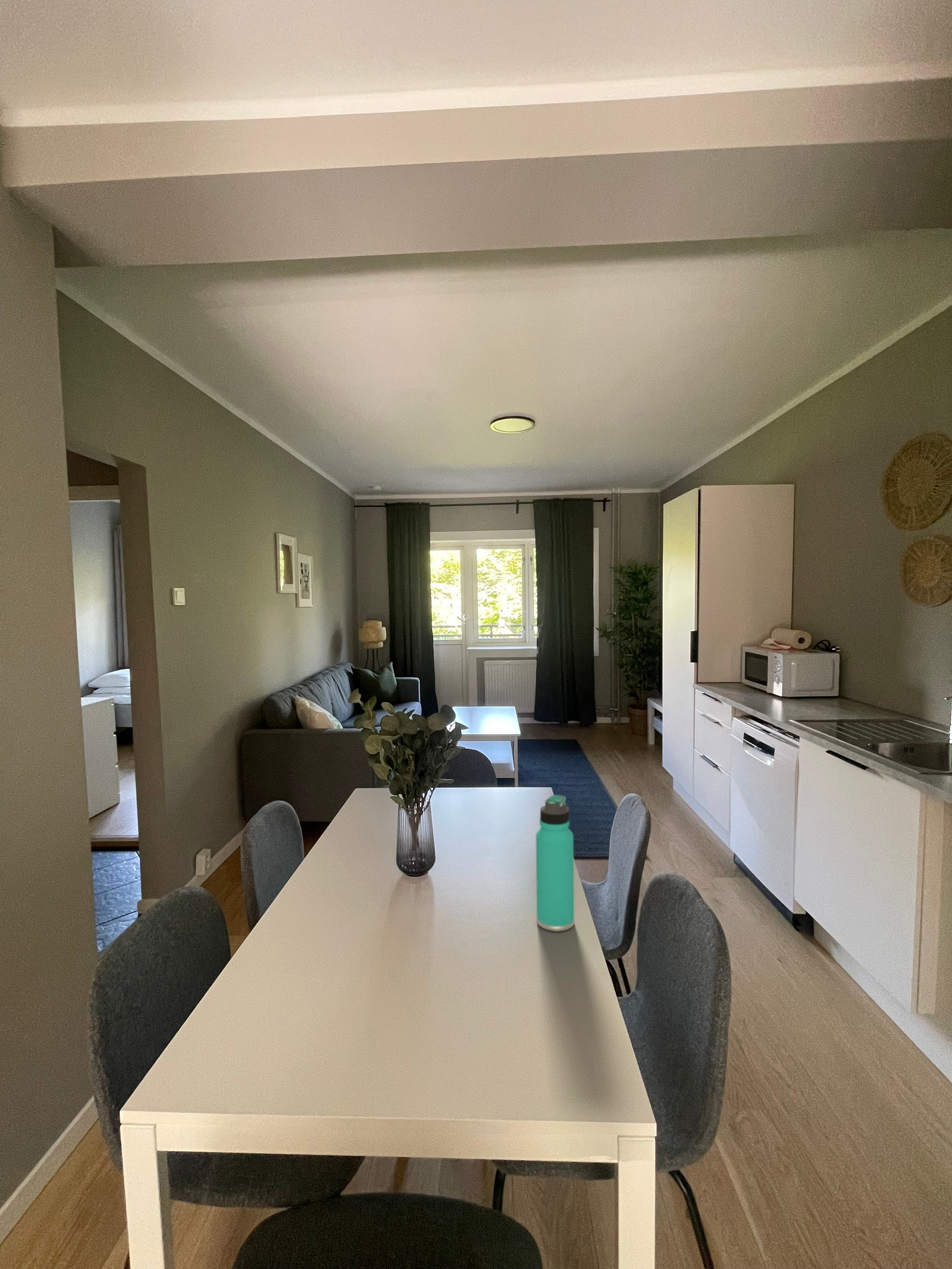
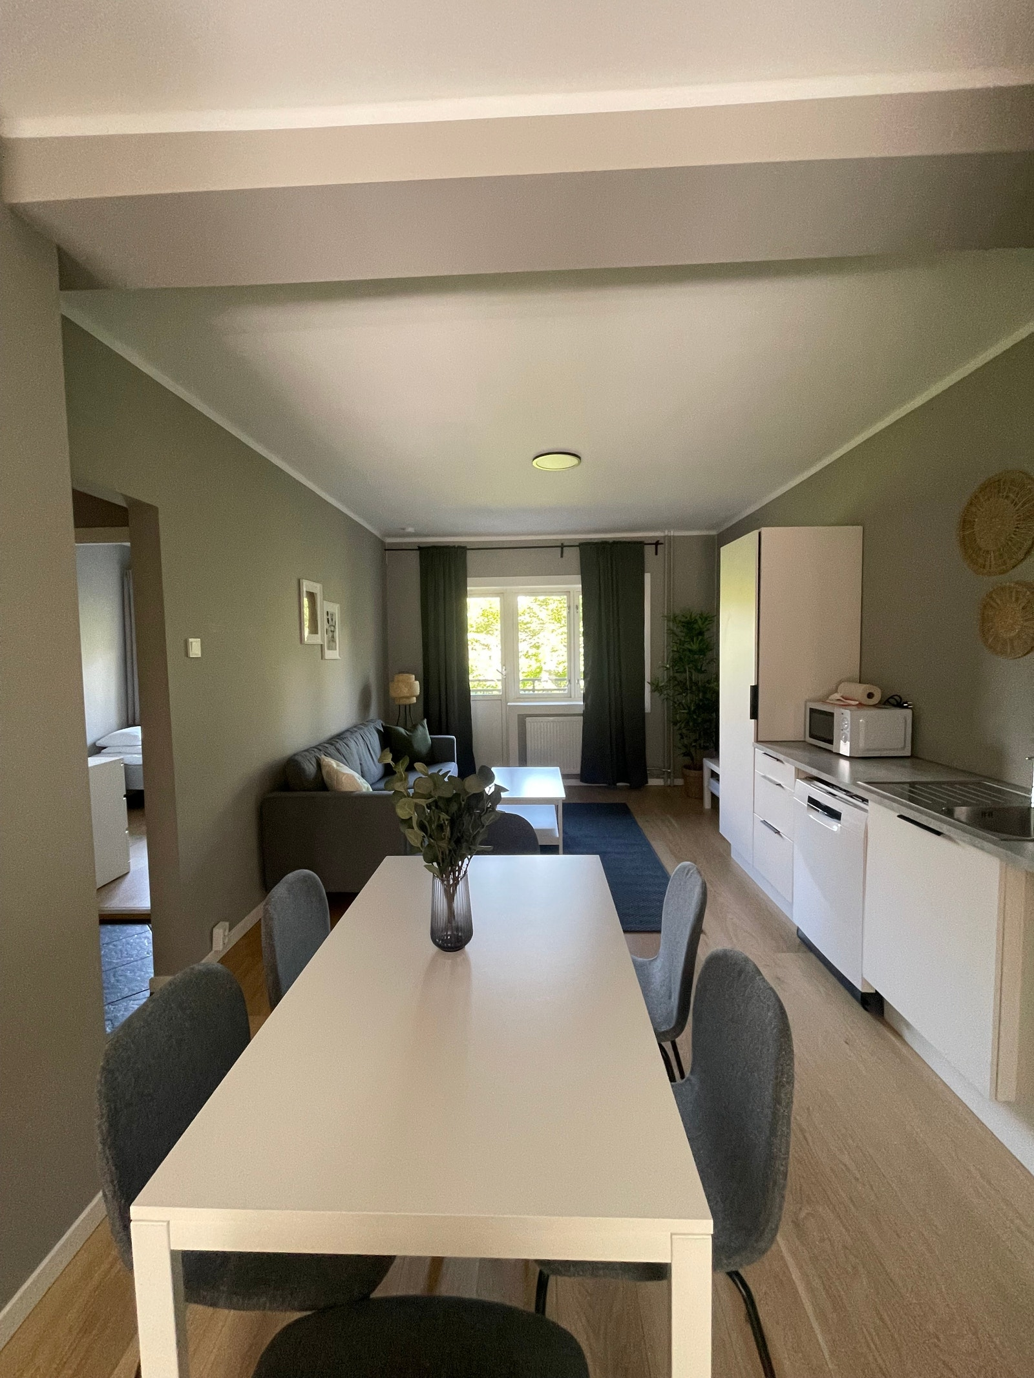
- thermos bottle (555, 860)
